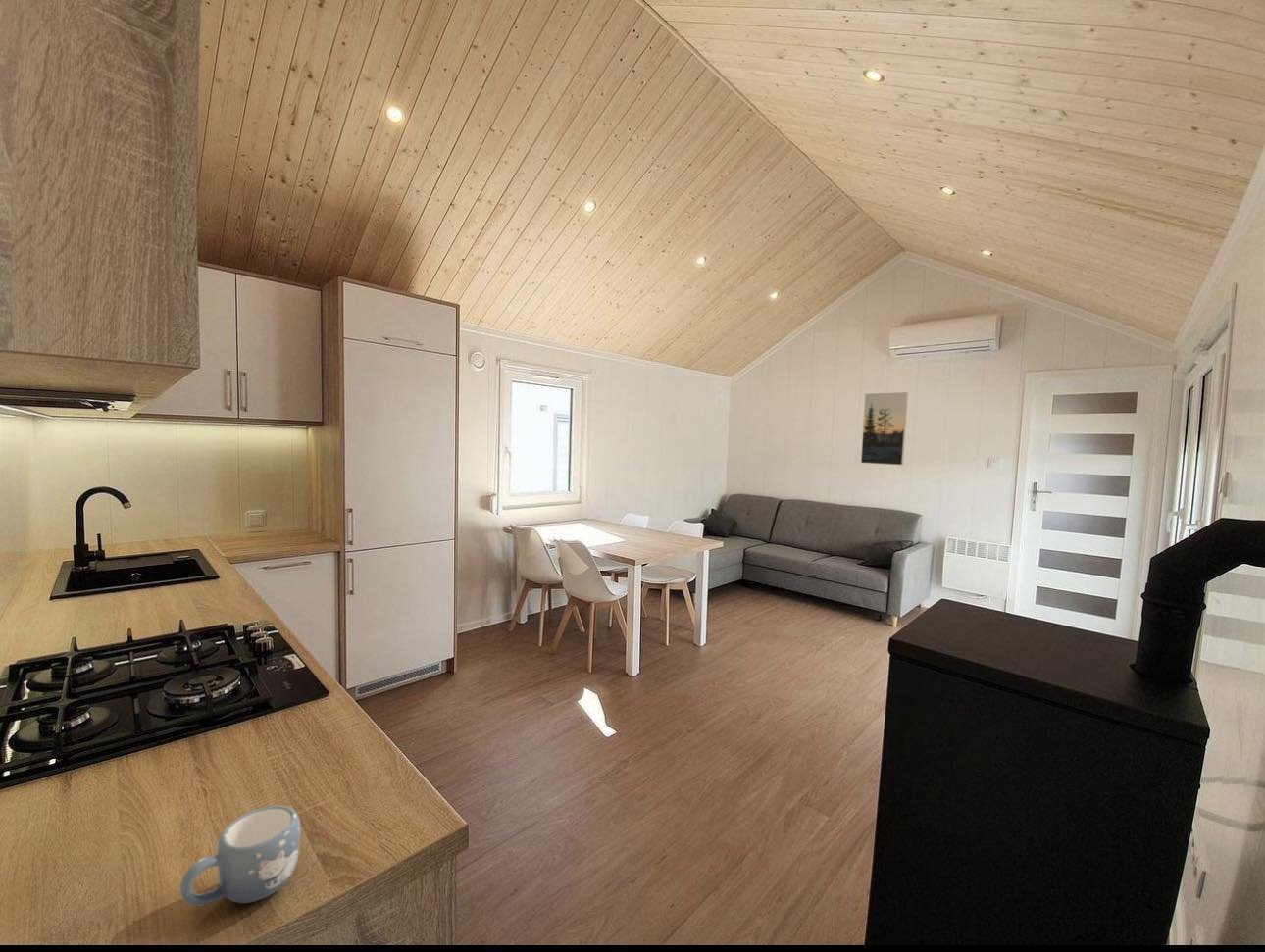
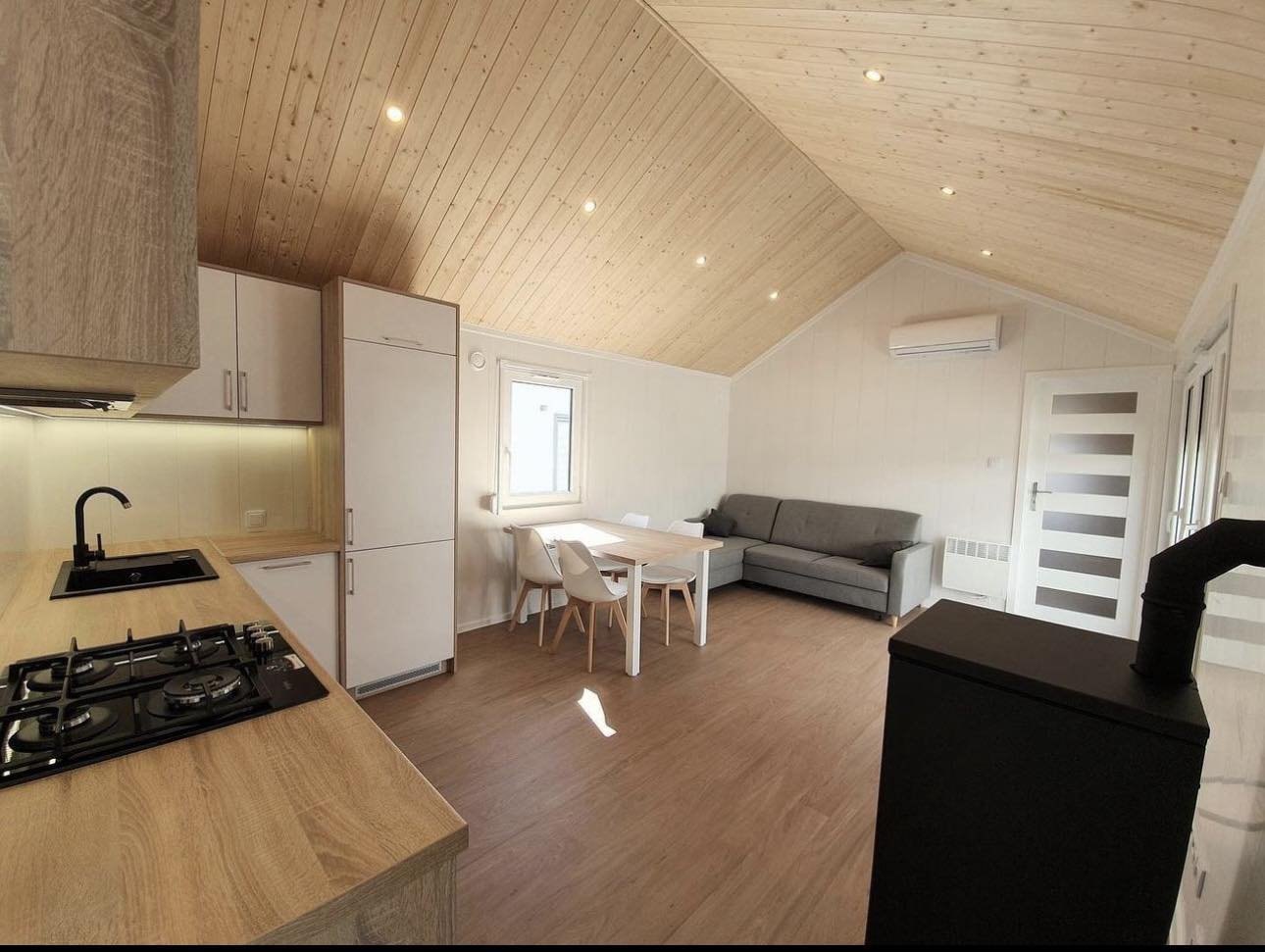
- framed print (884, 428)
- mug (243, 865)
